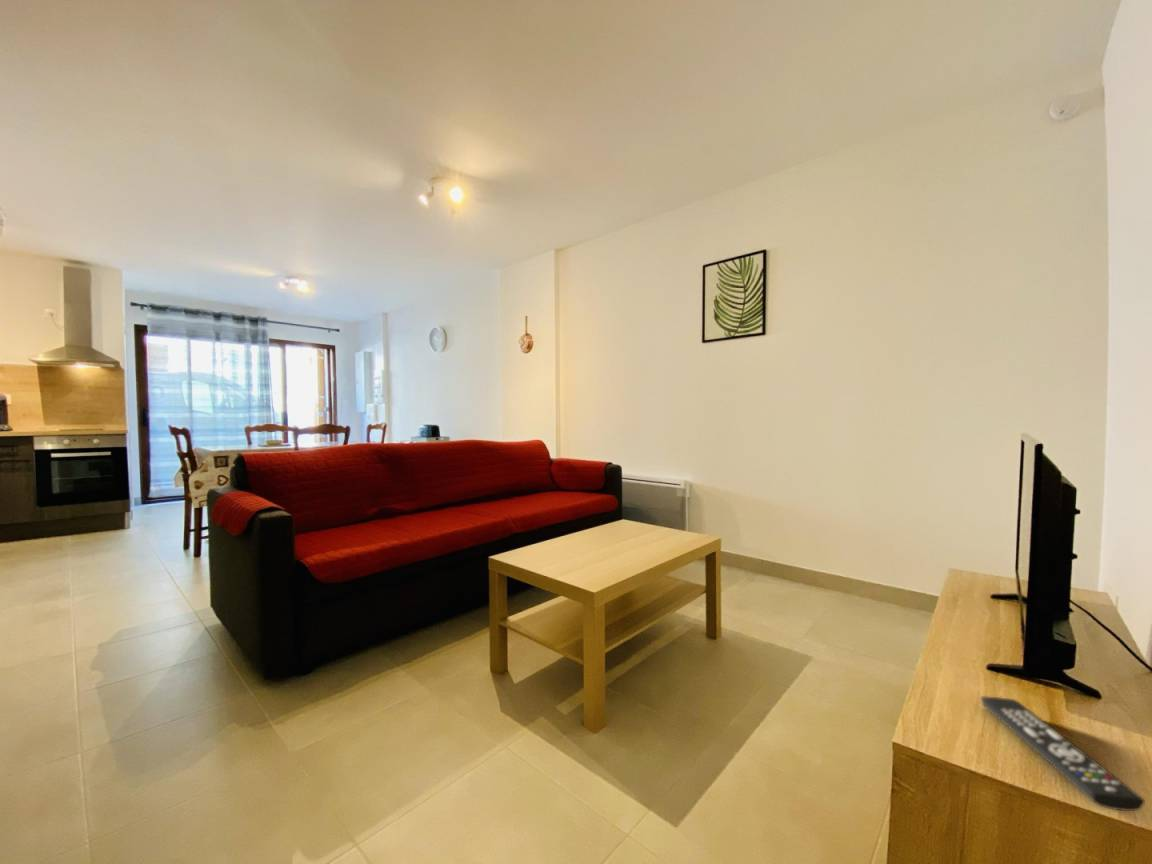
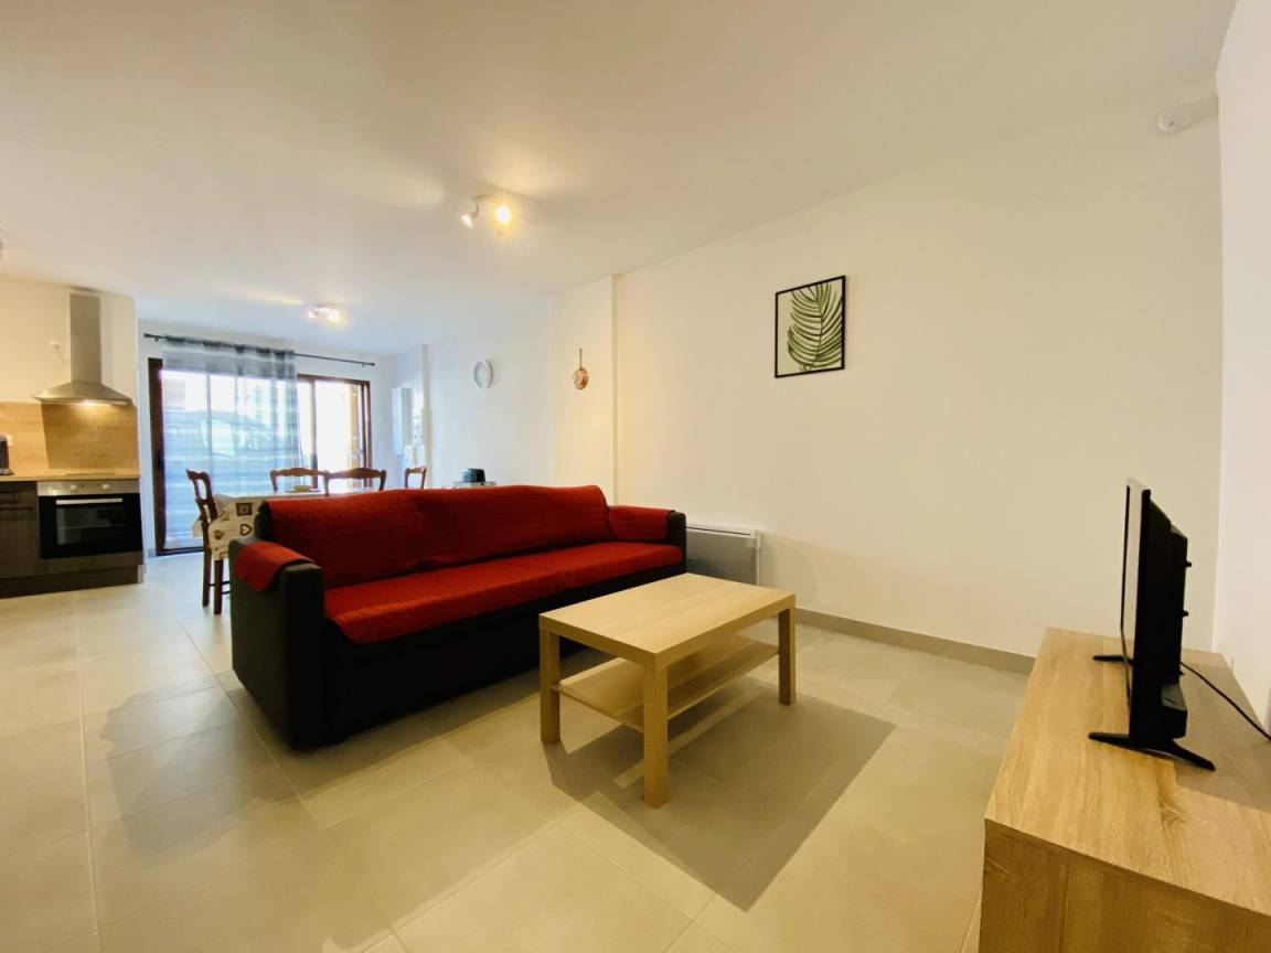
- remote control (1049, 745)
